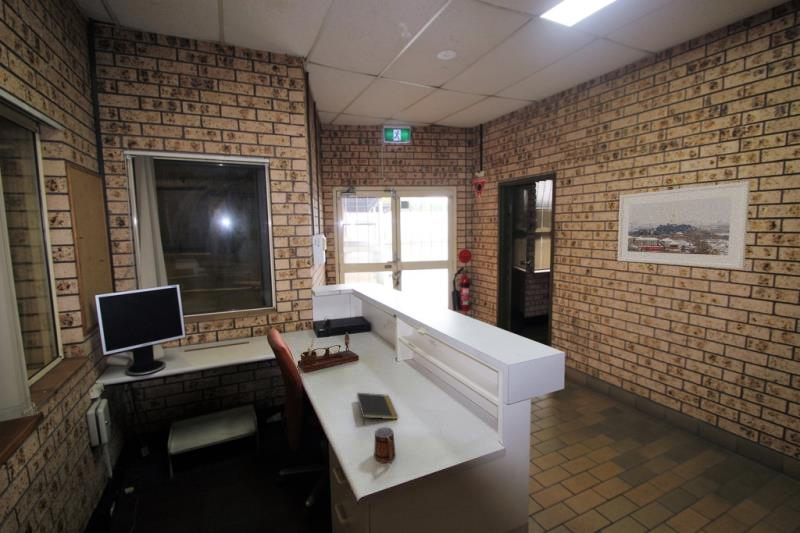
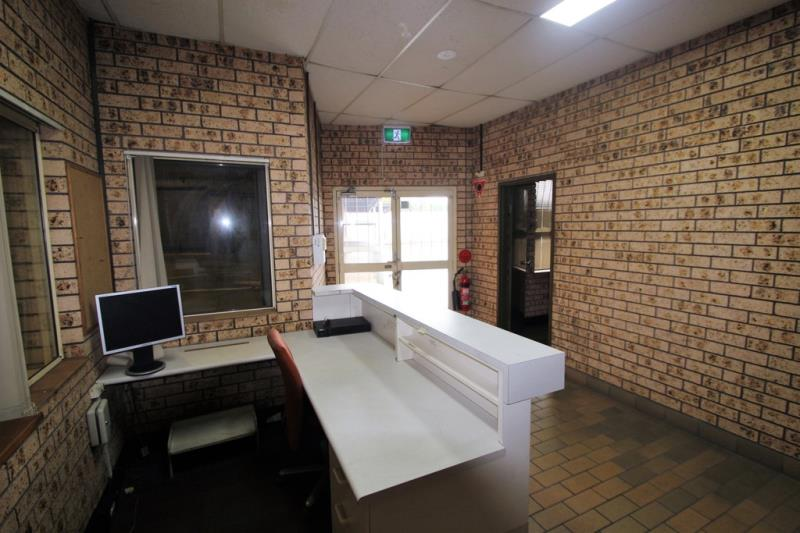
- mug (386, 446)
- notepad (376, 405)
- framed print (673, 227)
- desk organizer (325, 350)
